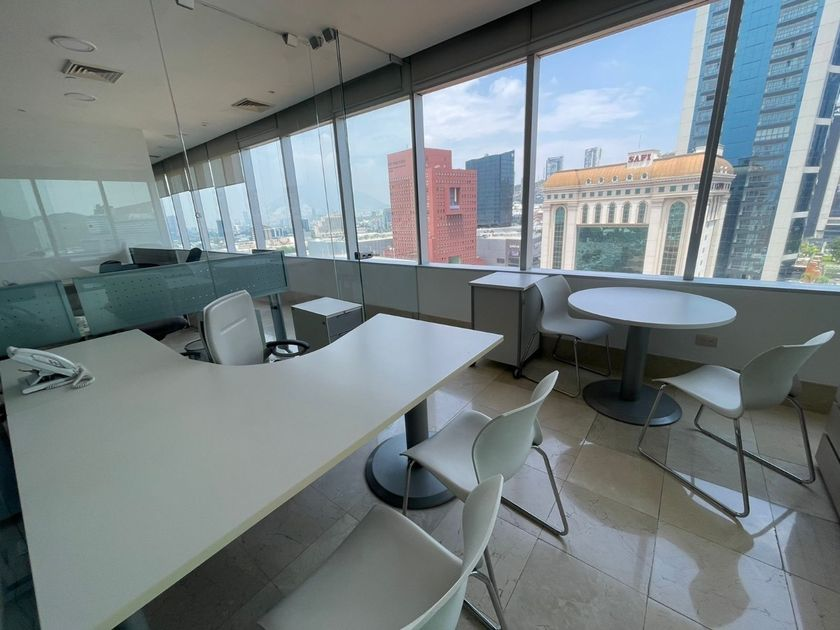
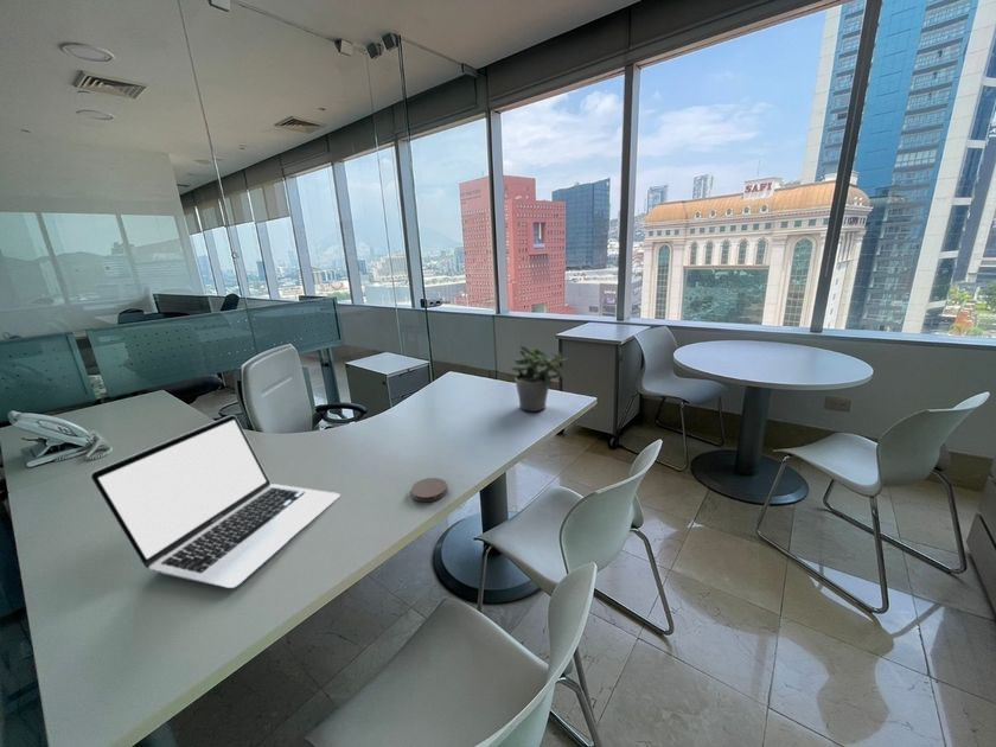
+ potted plant (540, 376)
+ laptop (234, 486)
+ coaster (429, 489)
